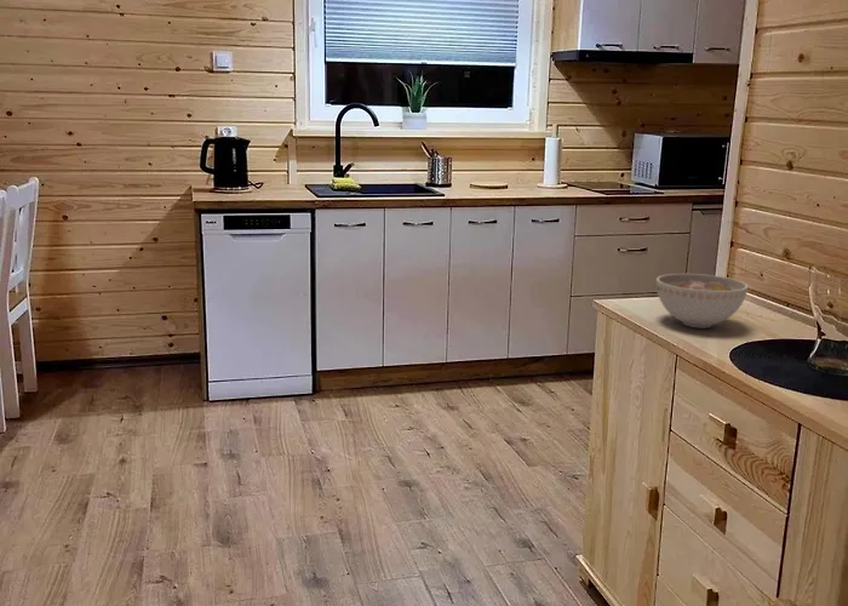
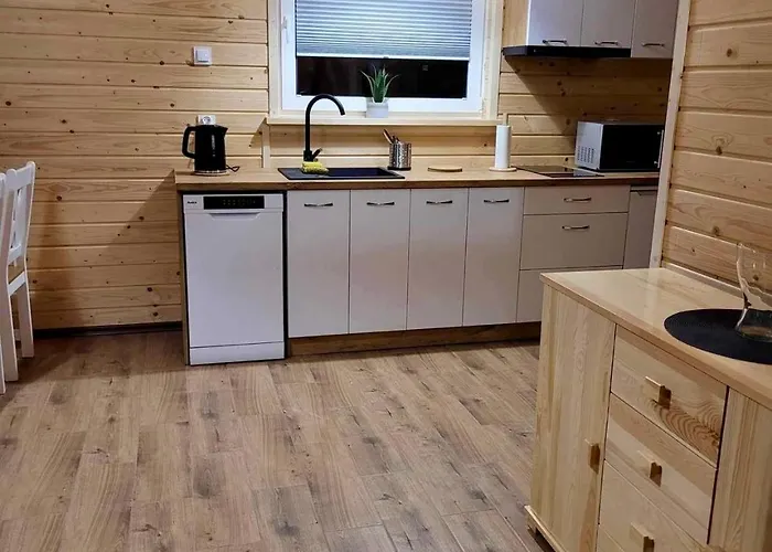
- bowl (699, 303)
